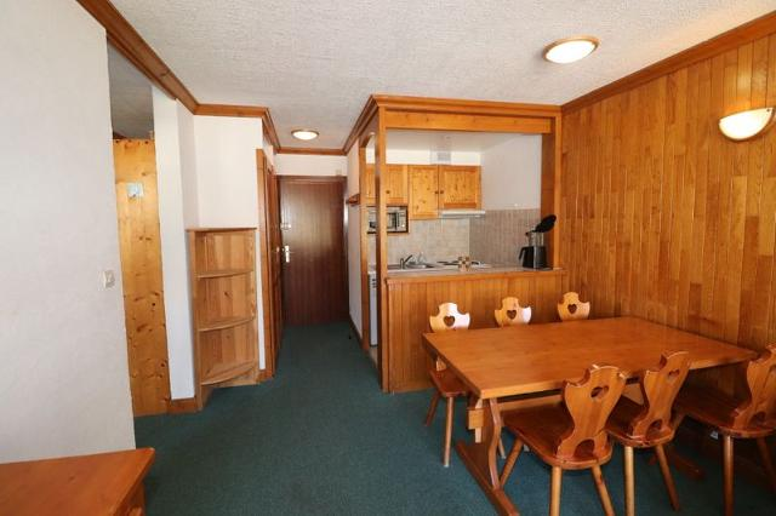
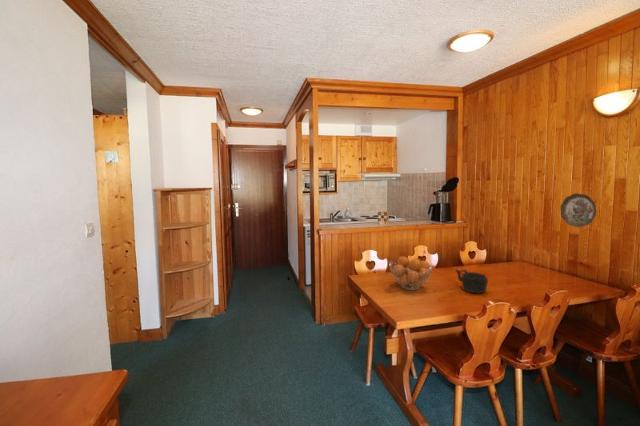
+ decorative plate (578, 210)
+ fruit basket (410, 272)
+ teapot (471, 280)
